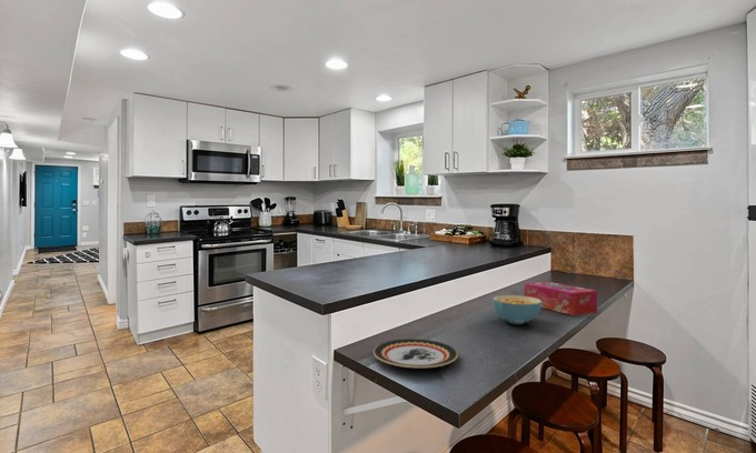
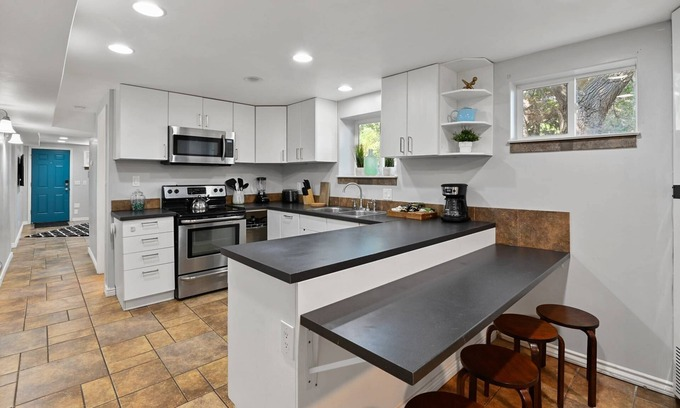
- cereal bowl (516, 311)
- plate (415, 354)
- tissue box (558, 296)
